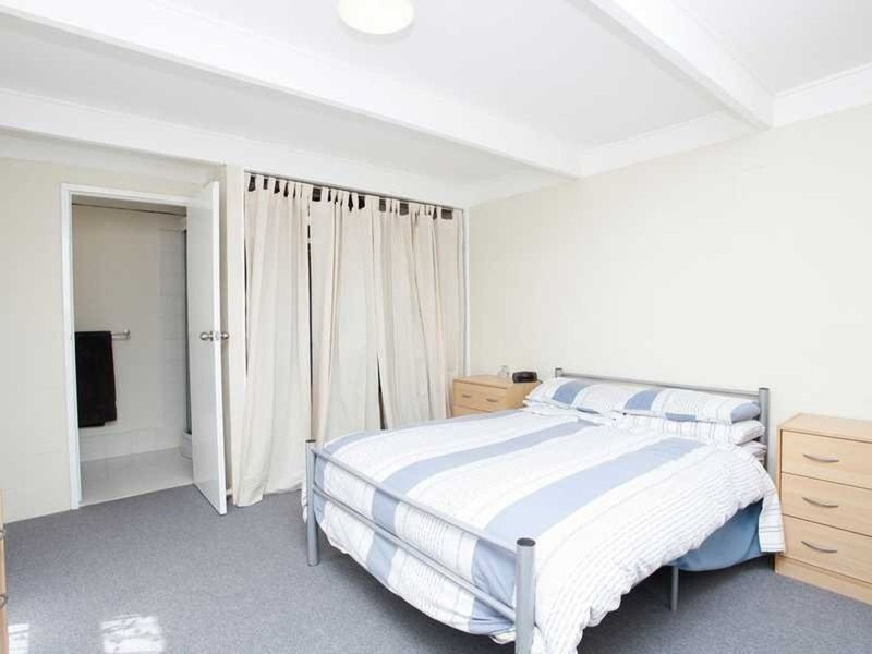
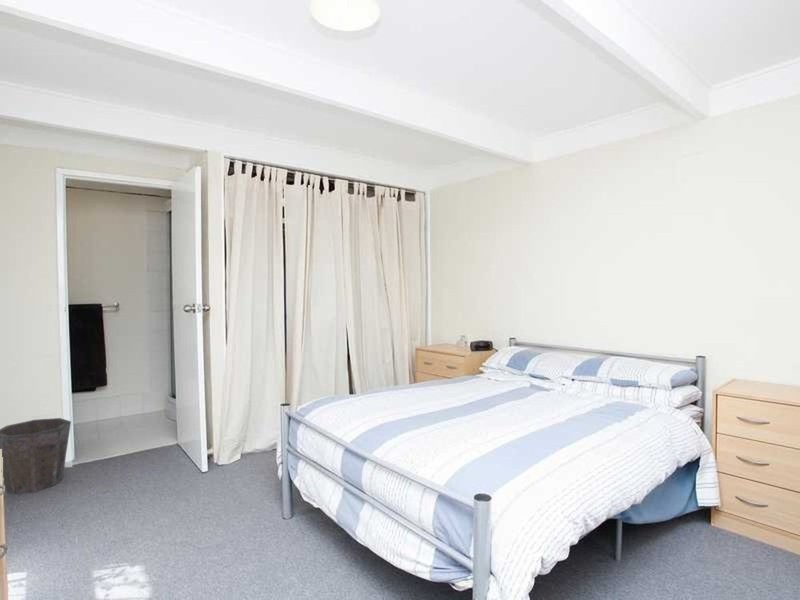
+ waste bin (34, 455)
